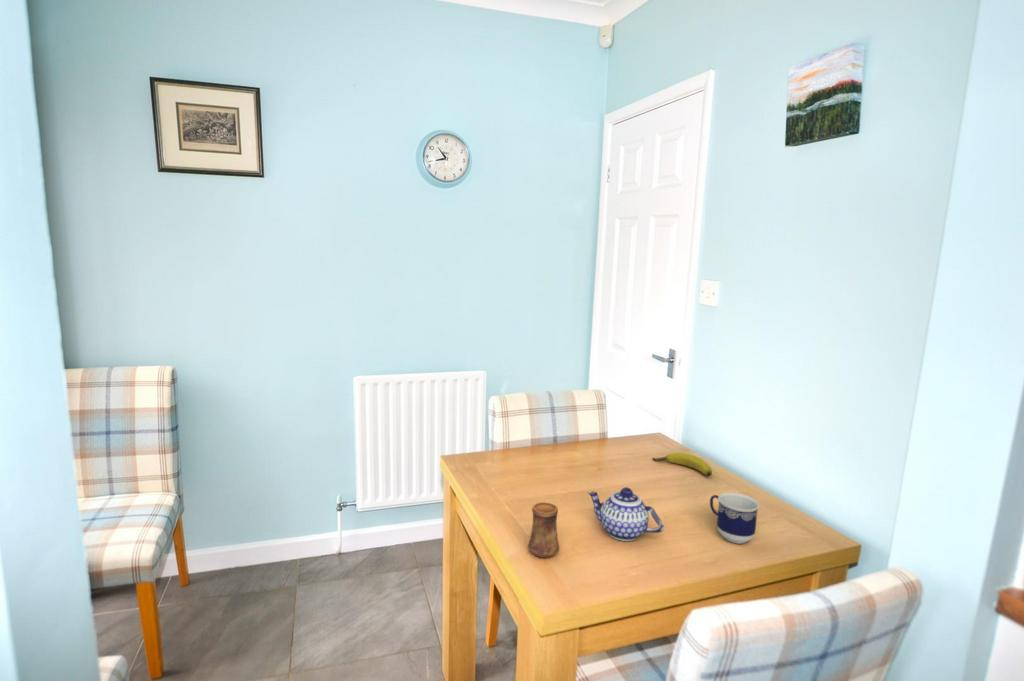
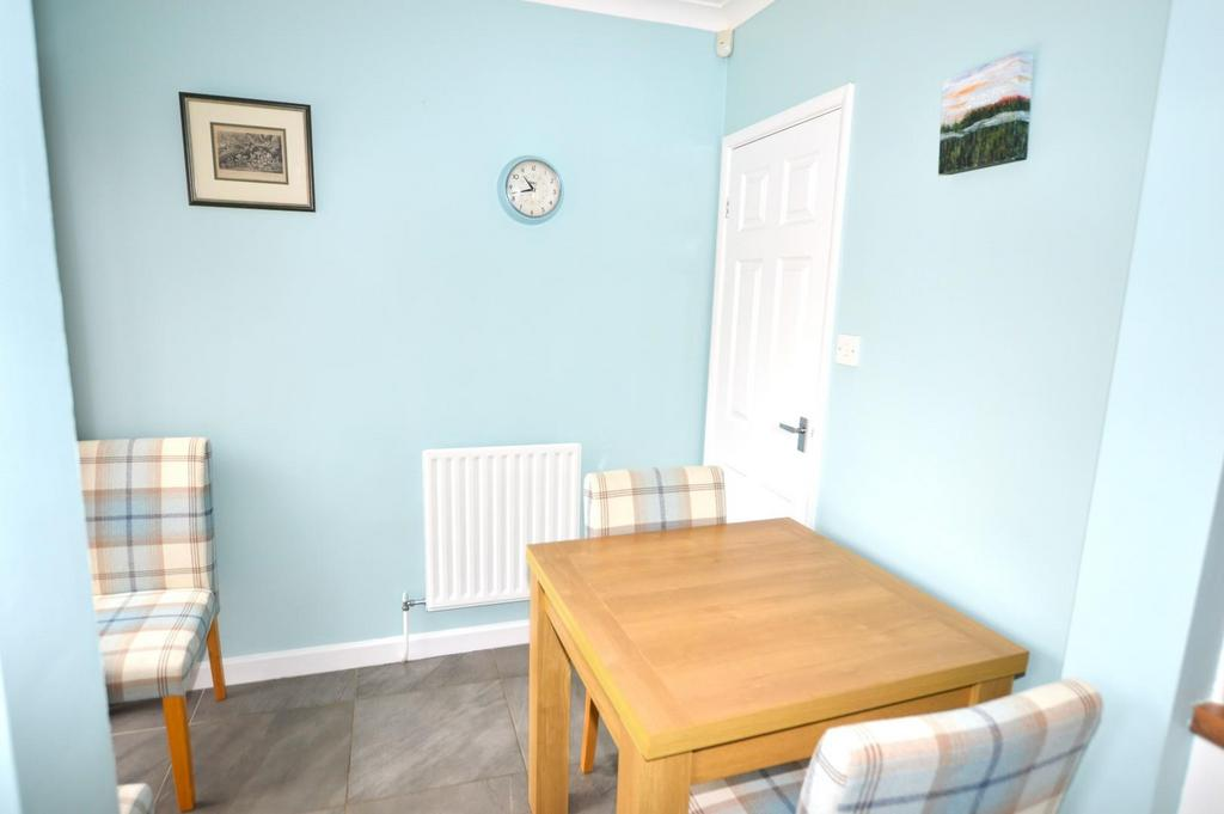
- banana (684, 461)
- cup (731, 517)
- cup (544, 529)
- teapot (624, 510)
